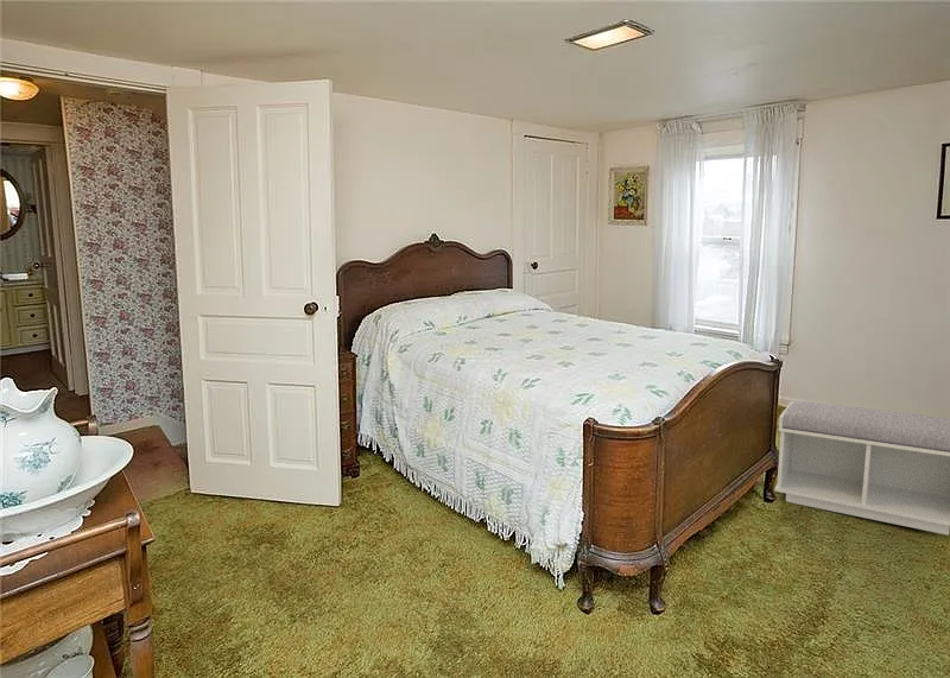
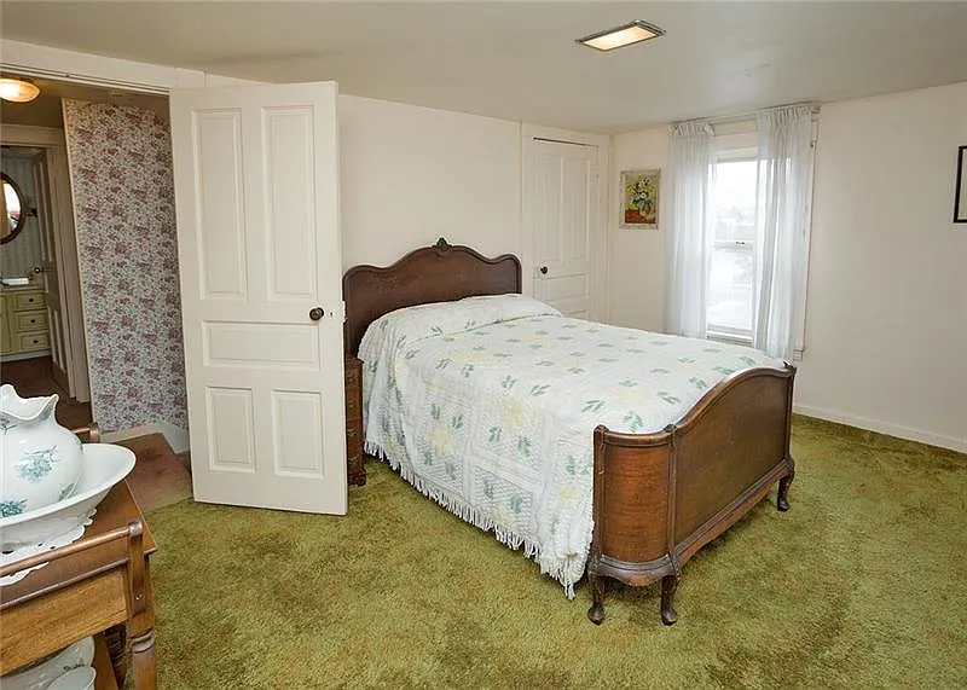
- bench (867, 461)
